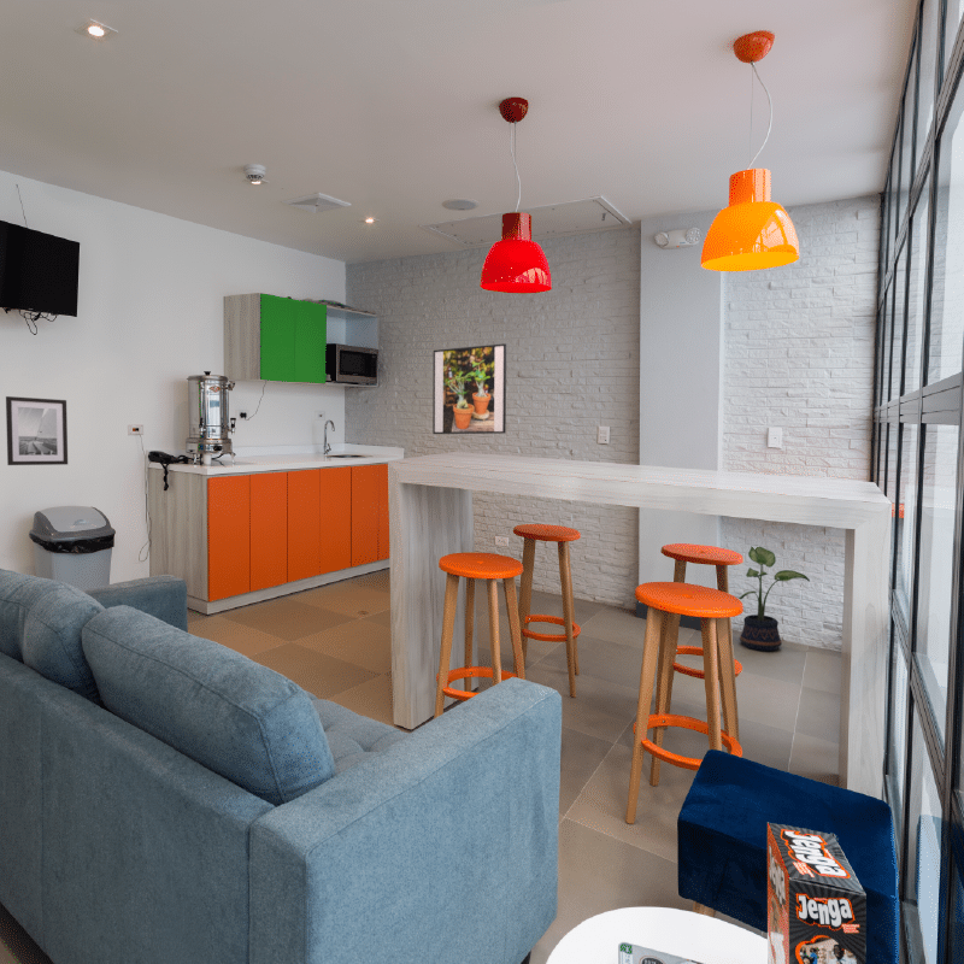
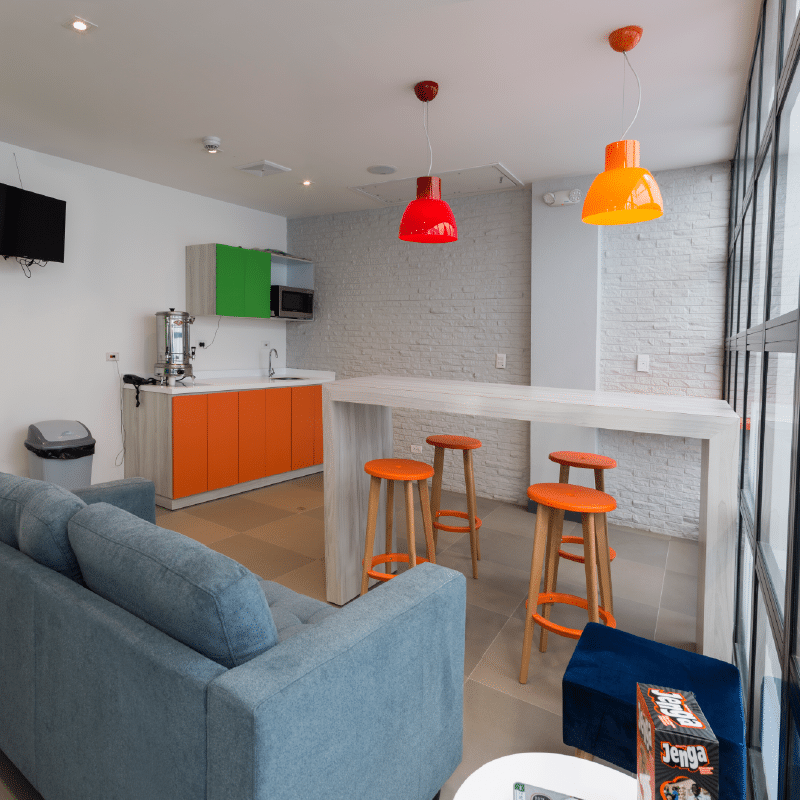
- potted plant (766, 595)
- wall art (37, 431)
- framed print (468, 390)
